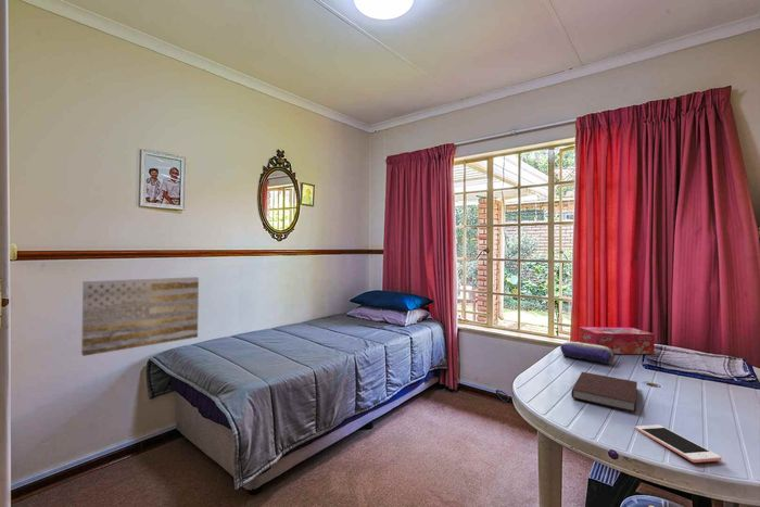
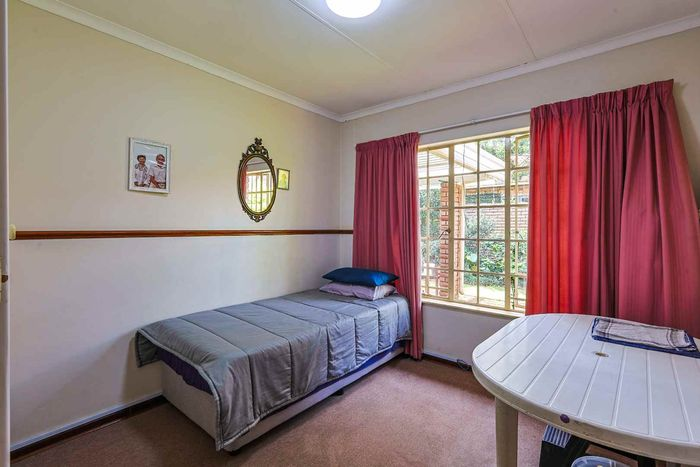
- tissue box (615, 340)
- notebook (605, 389)
- cell phone (674, 442)
- pencil case (586, 352)
- wall art (145, 312)
